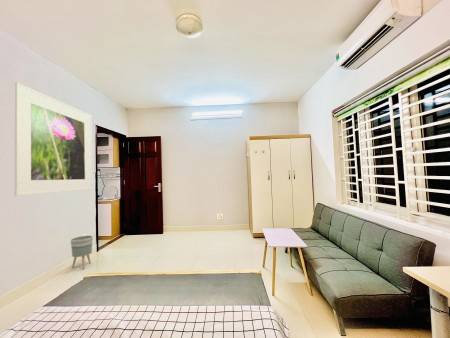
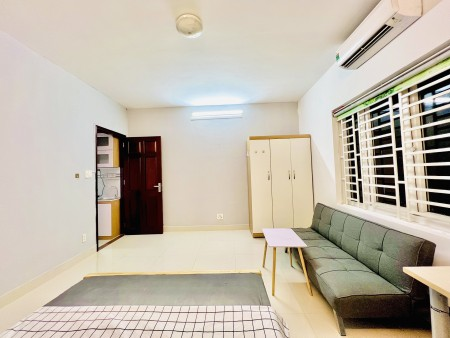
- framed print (61, 146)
- planter (82, 252)
